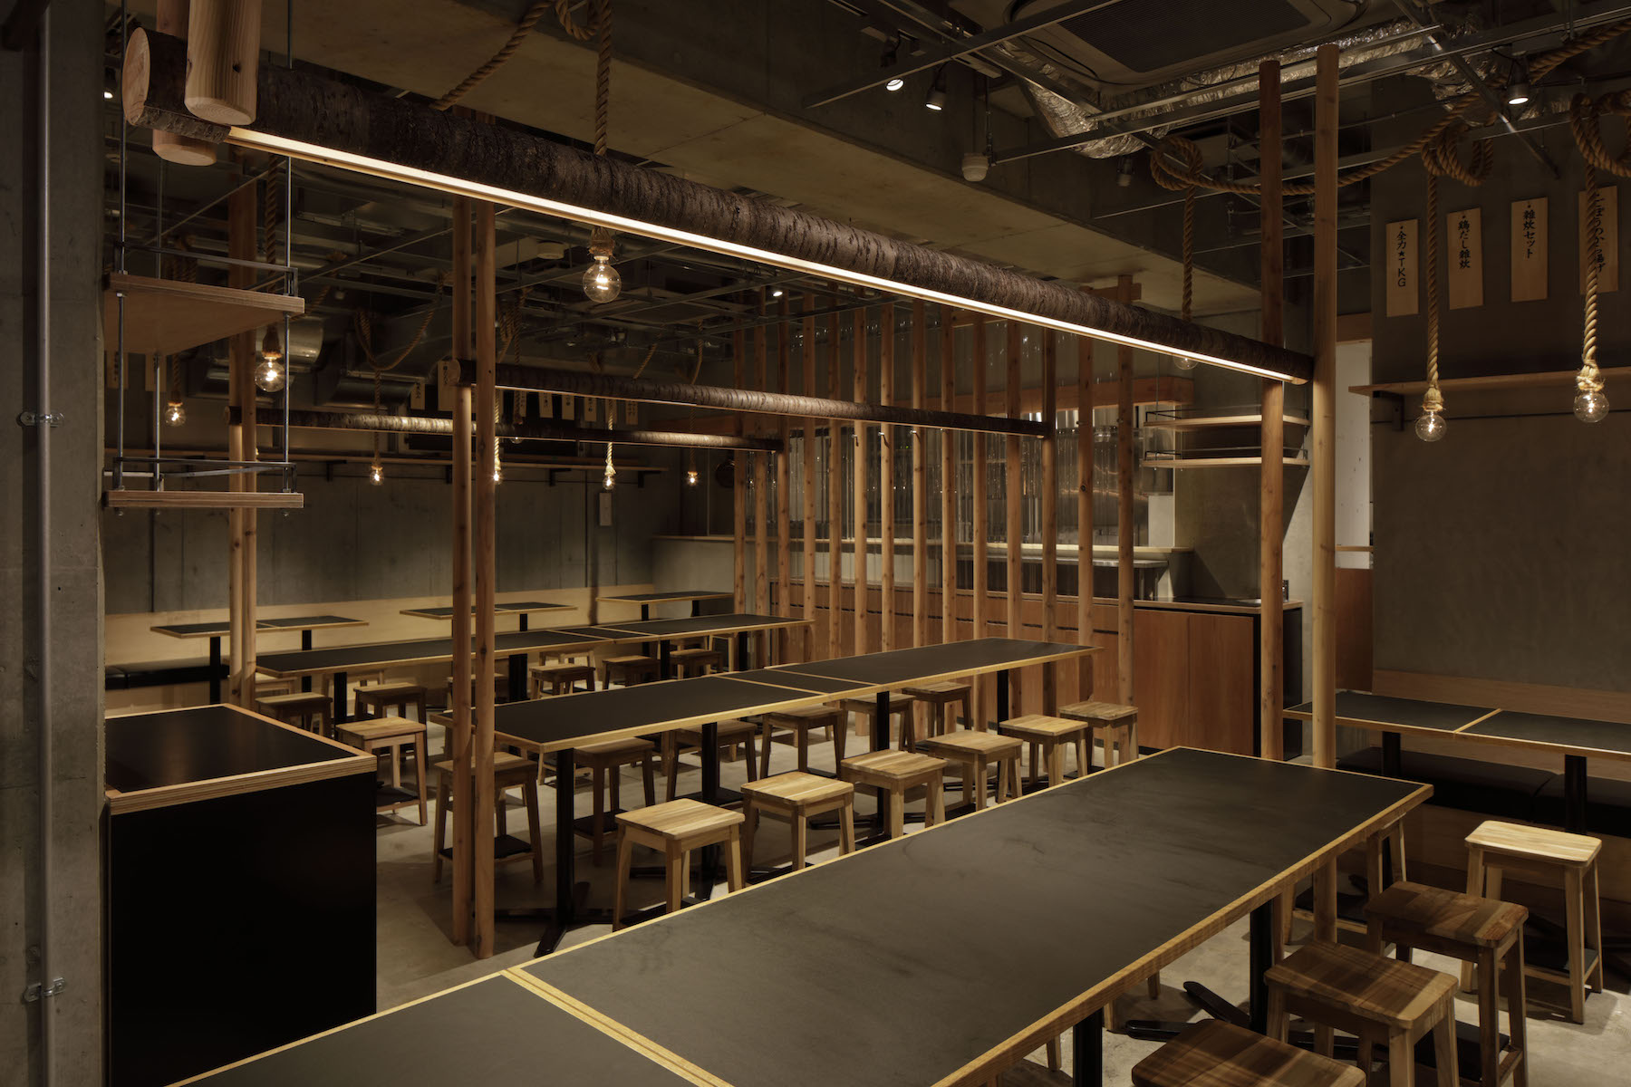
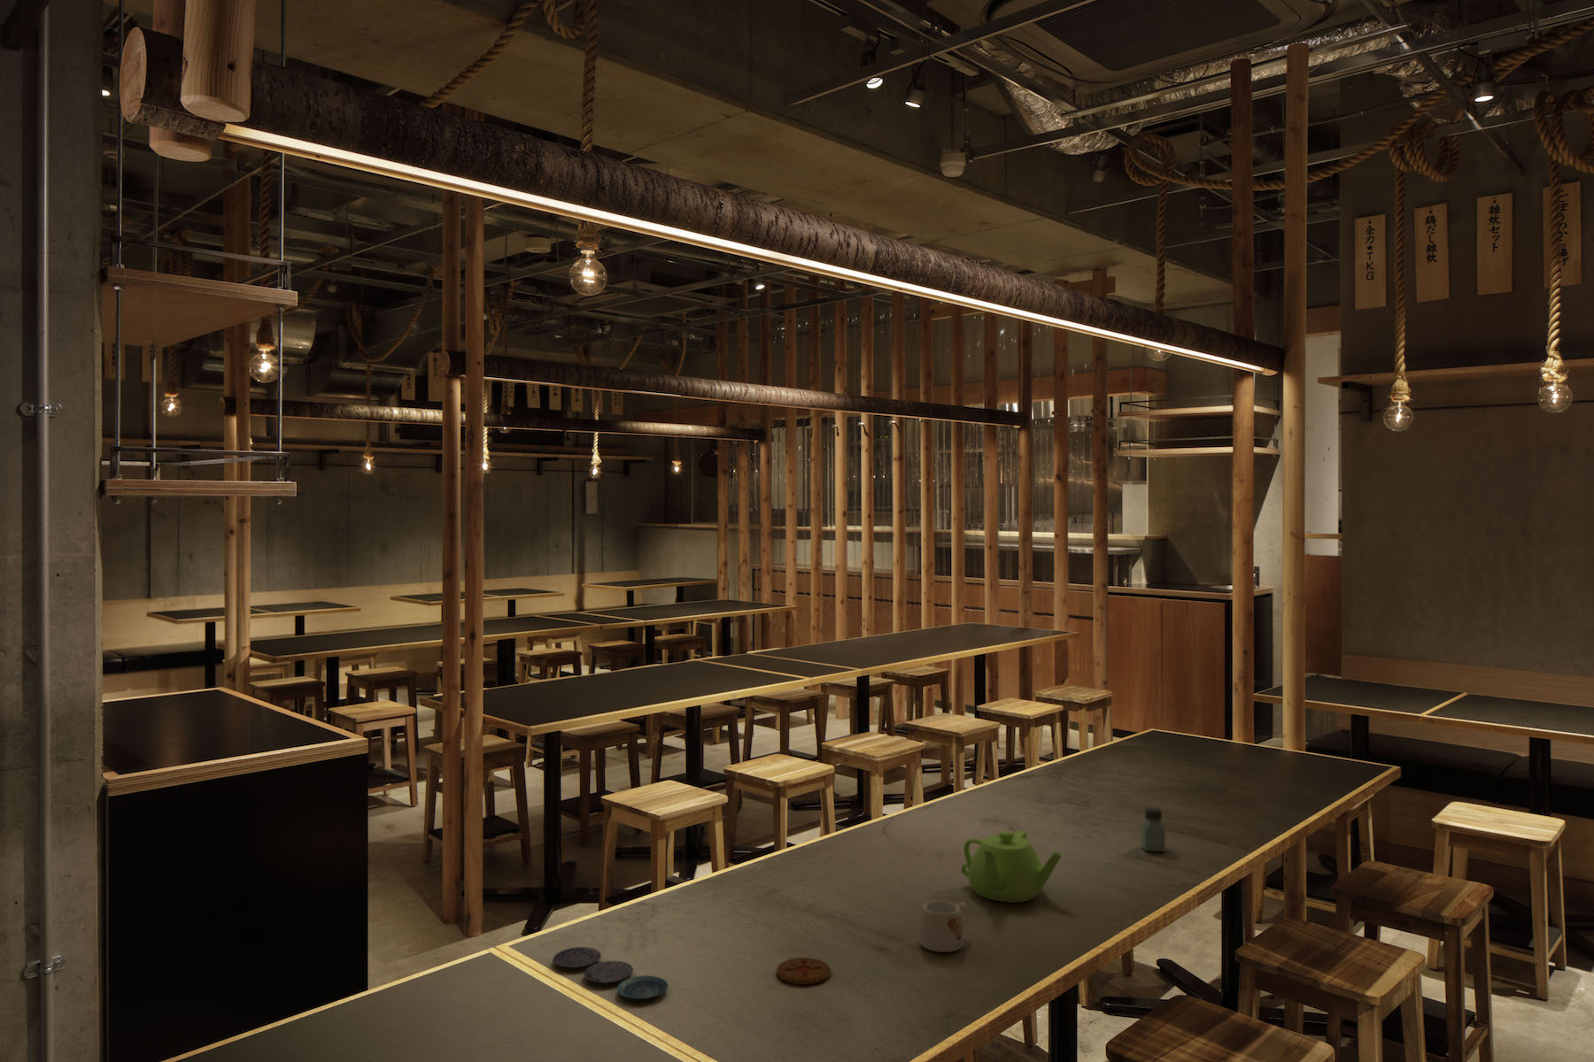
+ teapot (1008, 863)
+ saltshaker (1153, 829)
+ coaster (803, 970)
+ plate (608, 973)
+ mug (946, 923)
